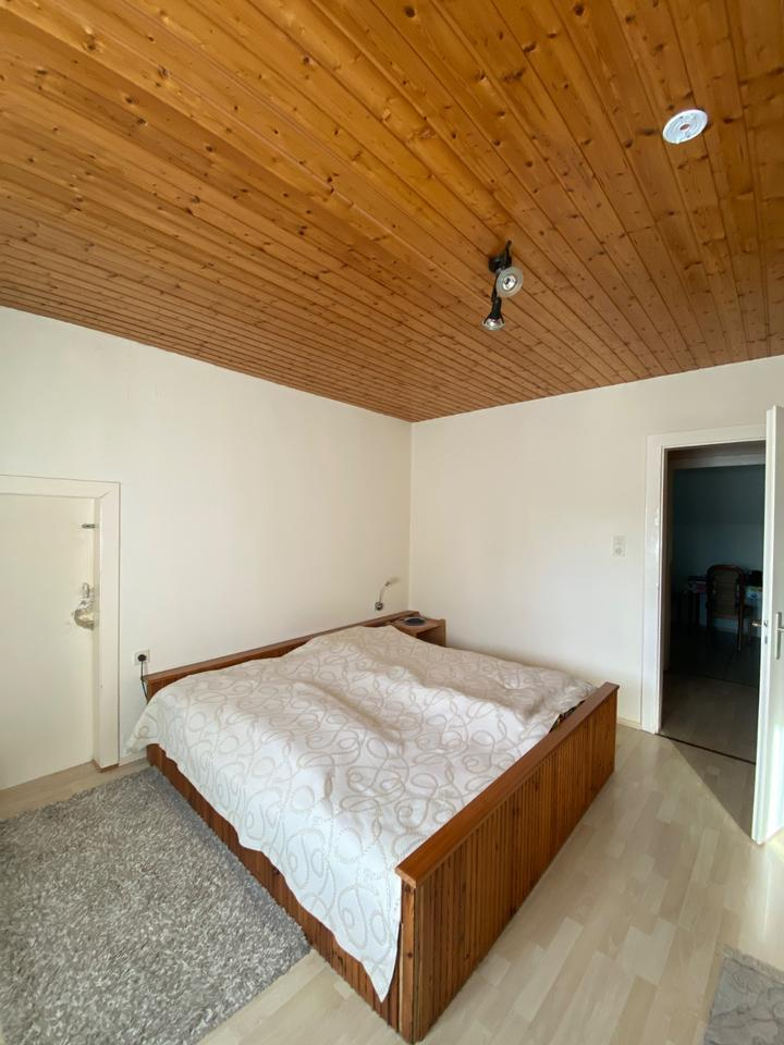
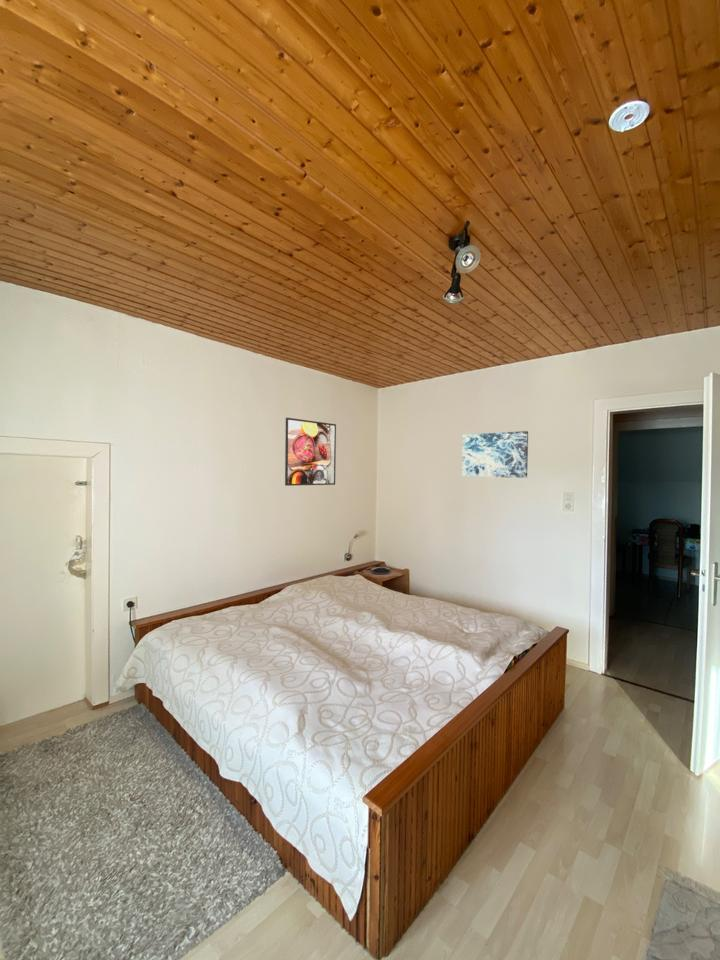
+ wall art (493, 455)
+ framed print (311, 453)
